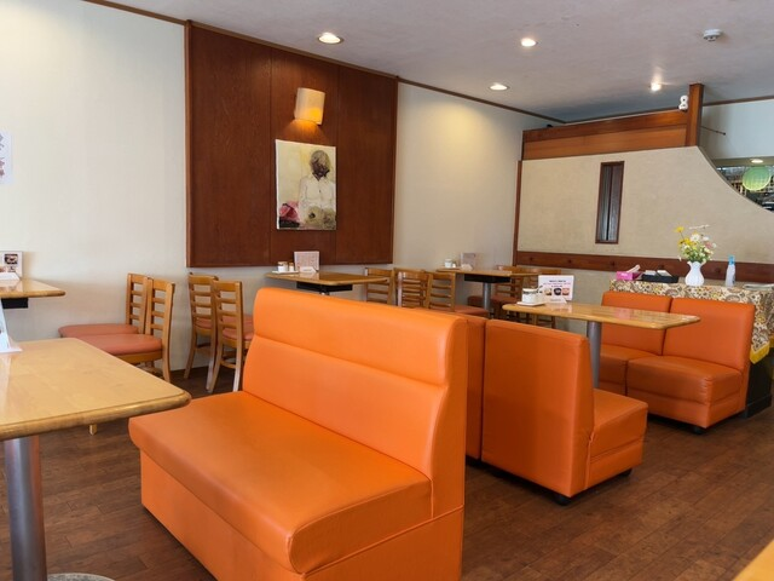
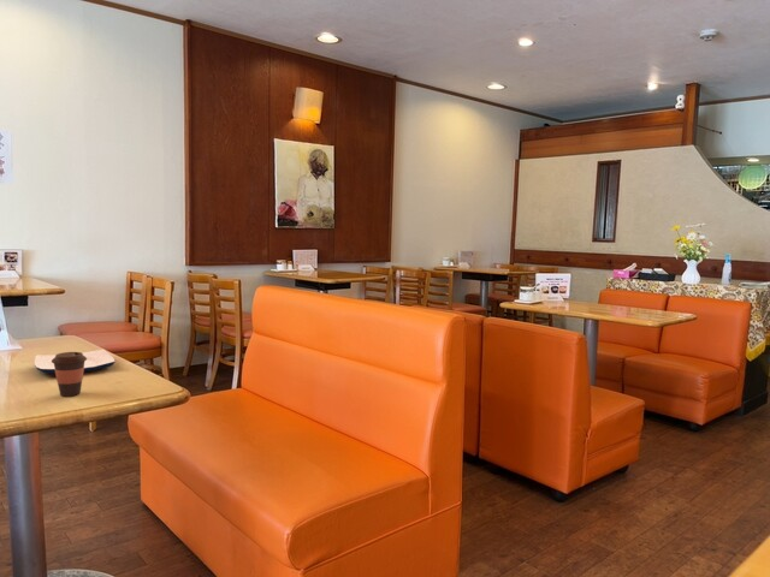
+ plate (84, 362)
+ coffee cup (69, 374)
